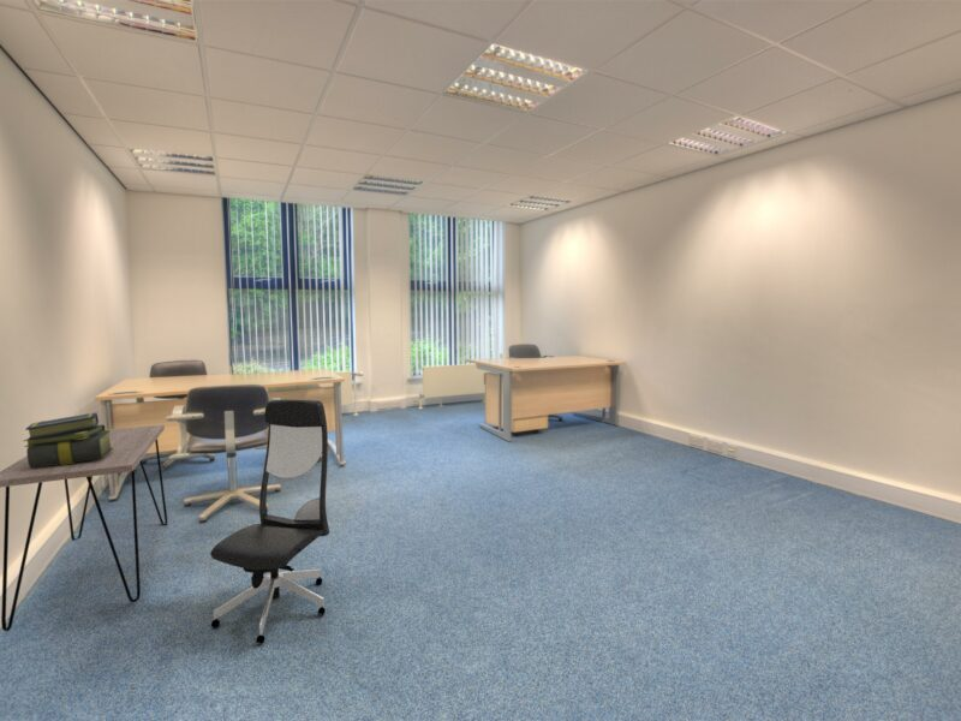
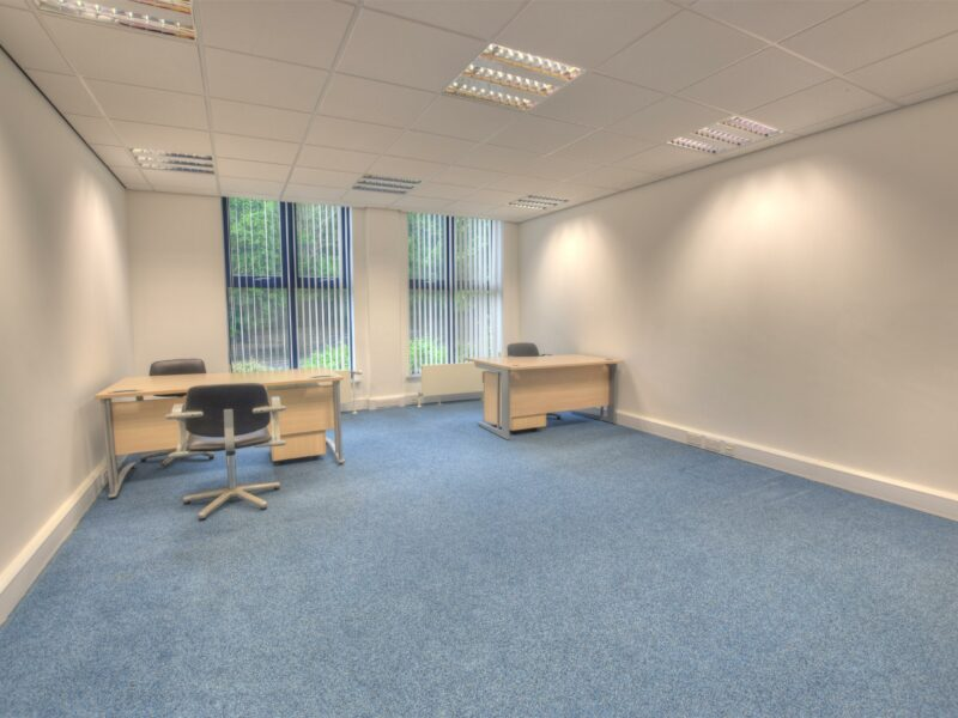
- office chair (275, 516)
- desk (97, 507)
- stack of books (67, 437)
